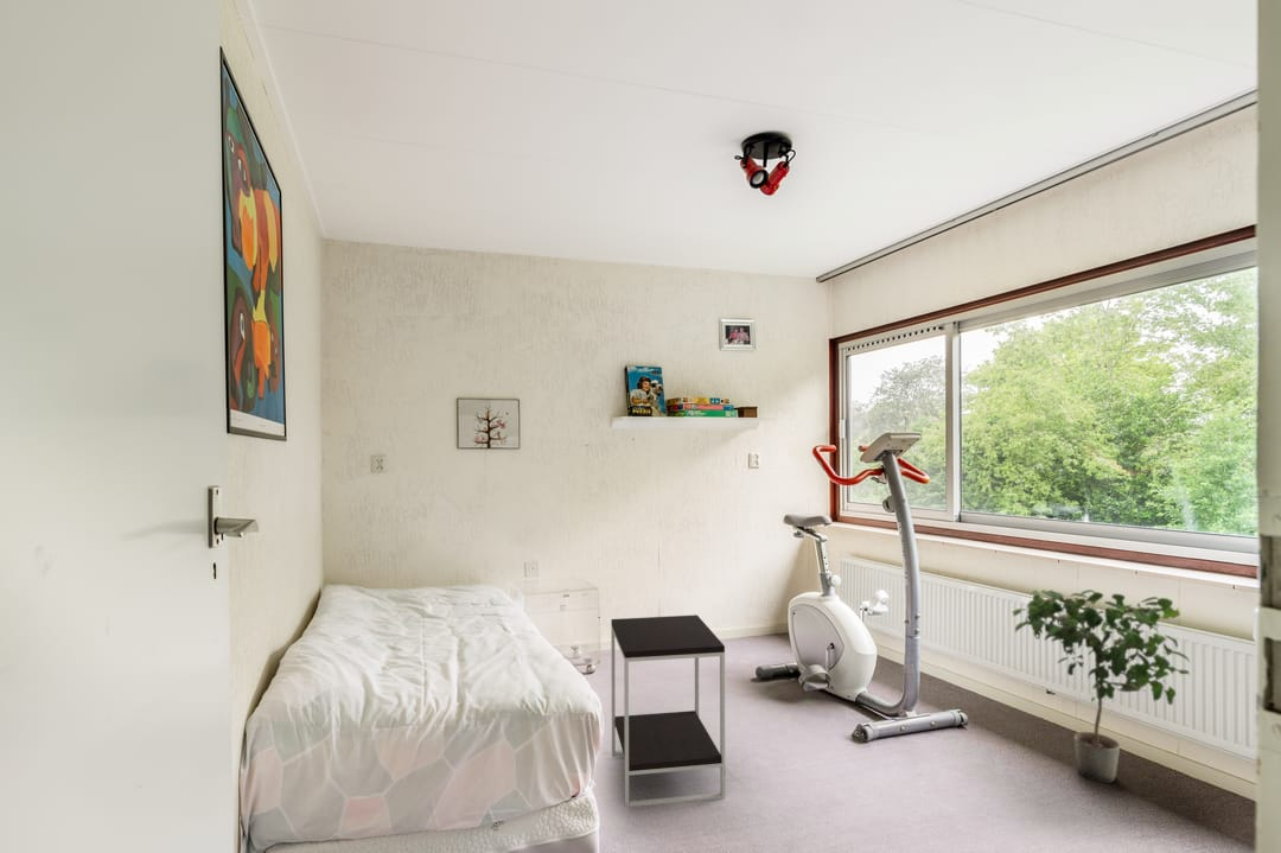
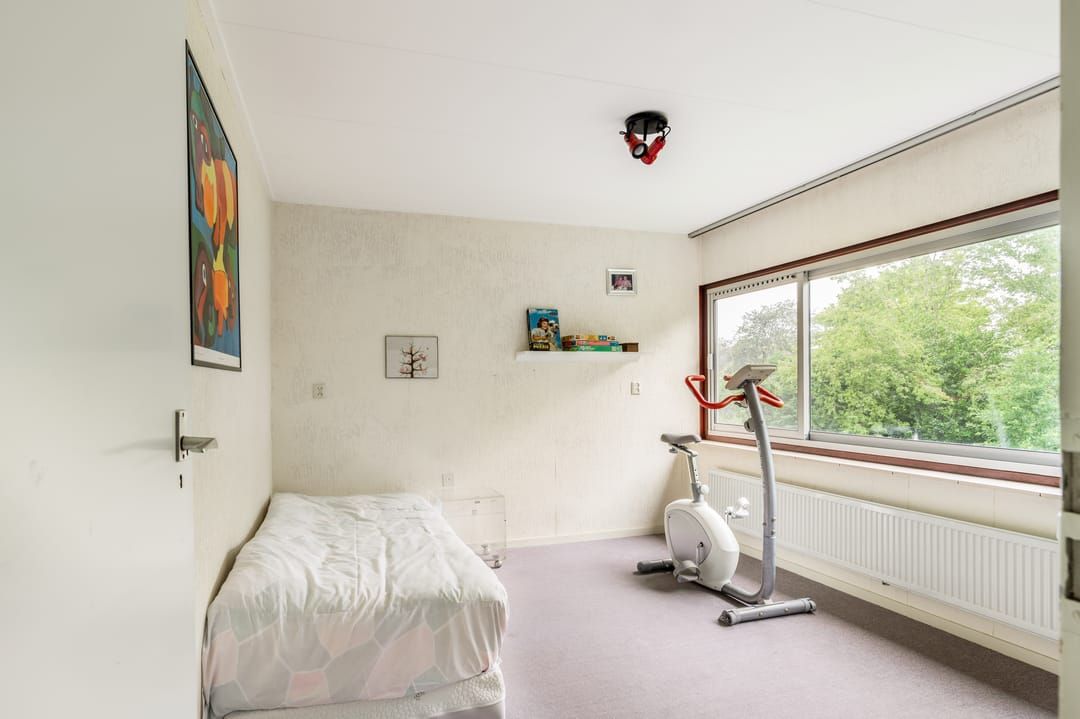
- side table (664, 713)
- potted plant (1088, 677)
